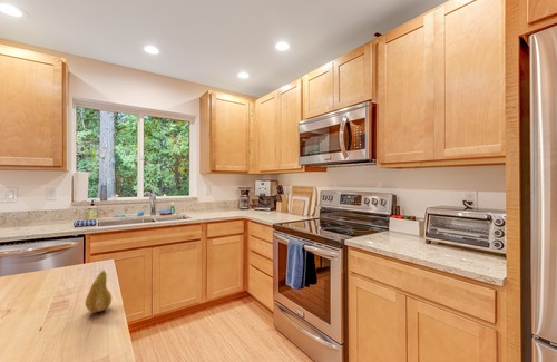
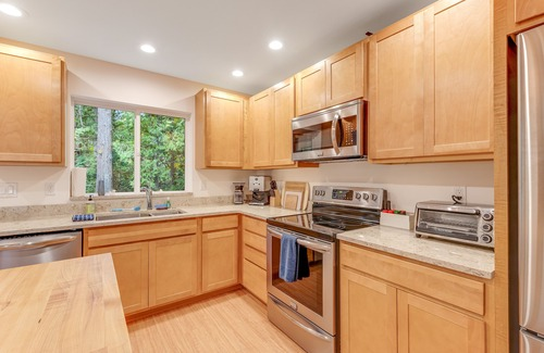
- fruit (98, 291)
